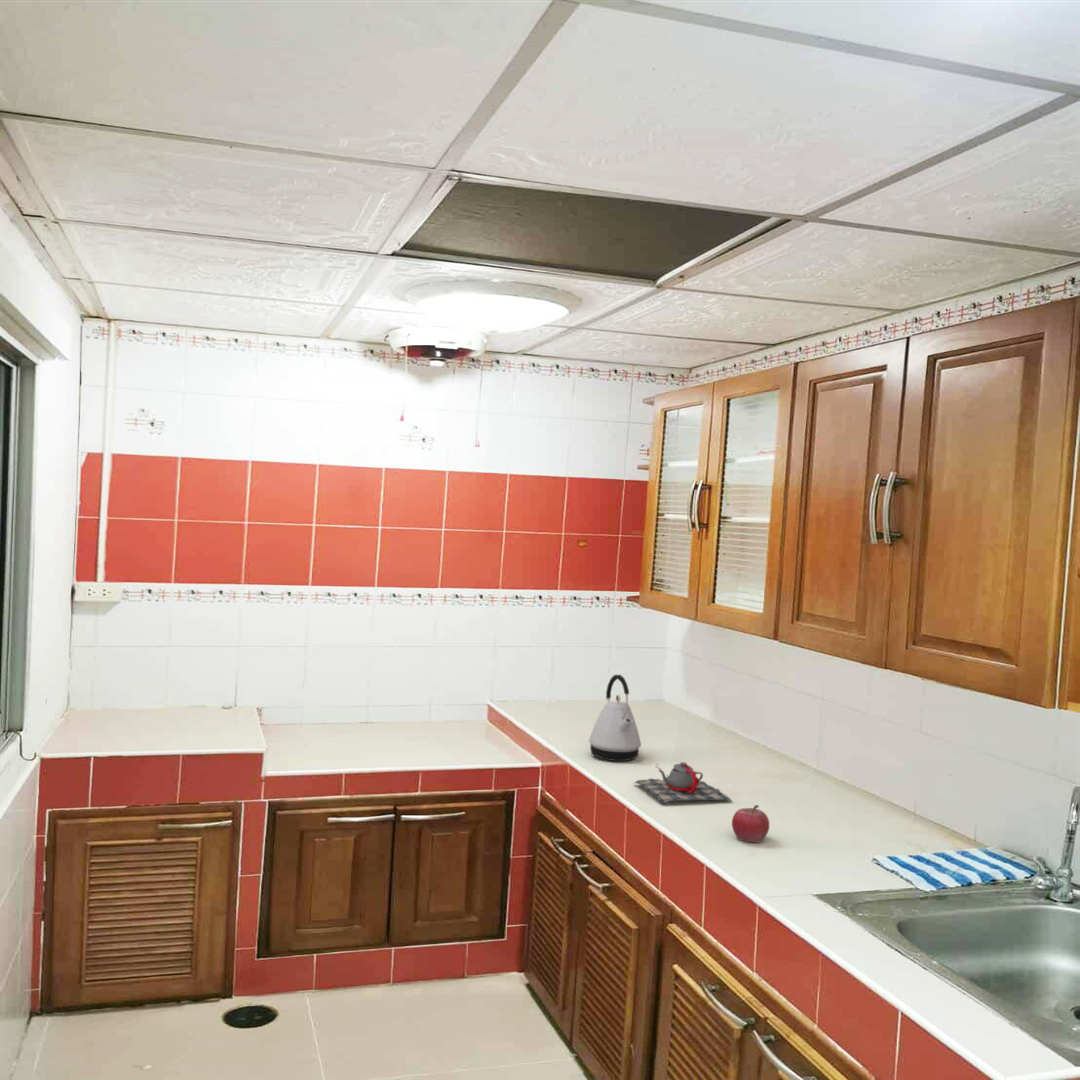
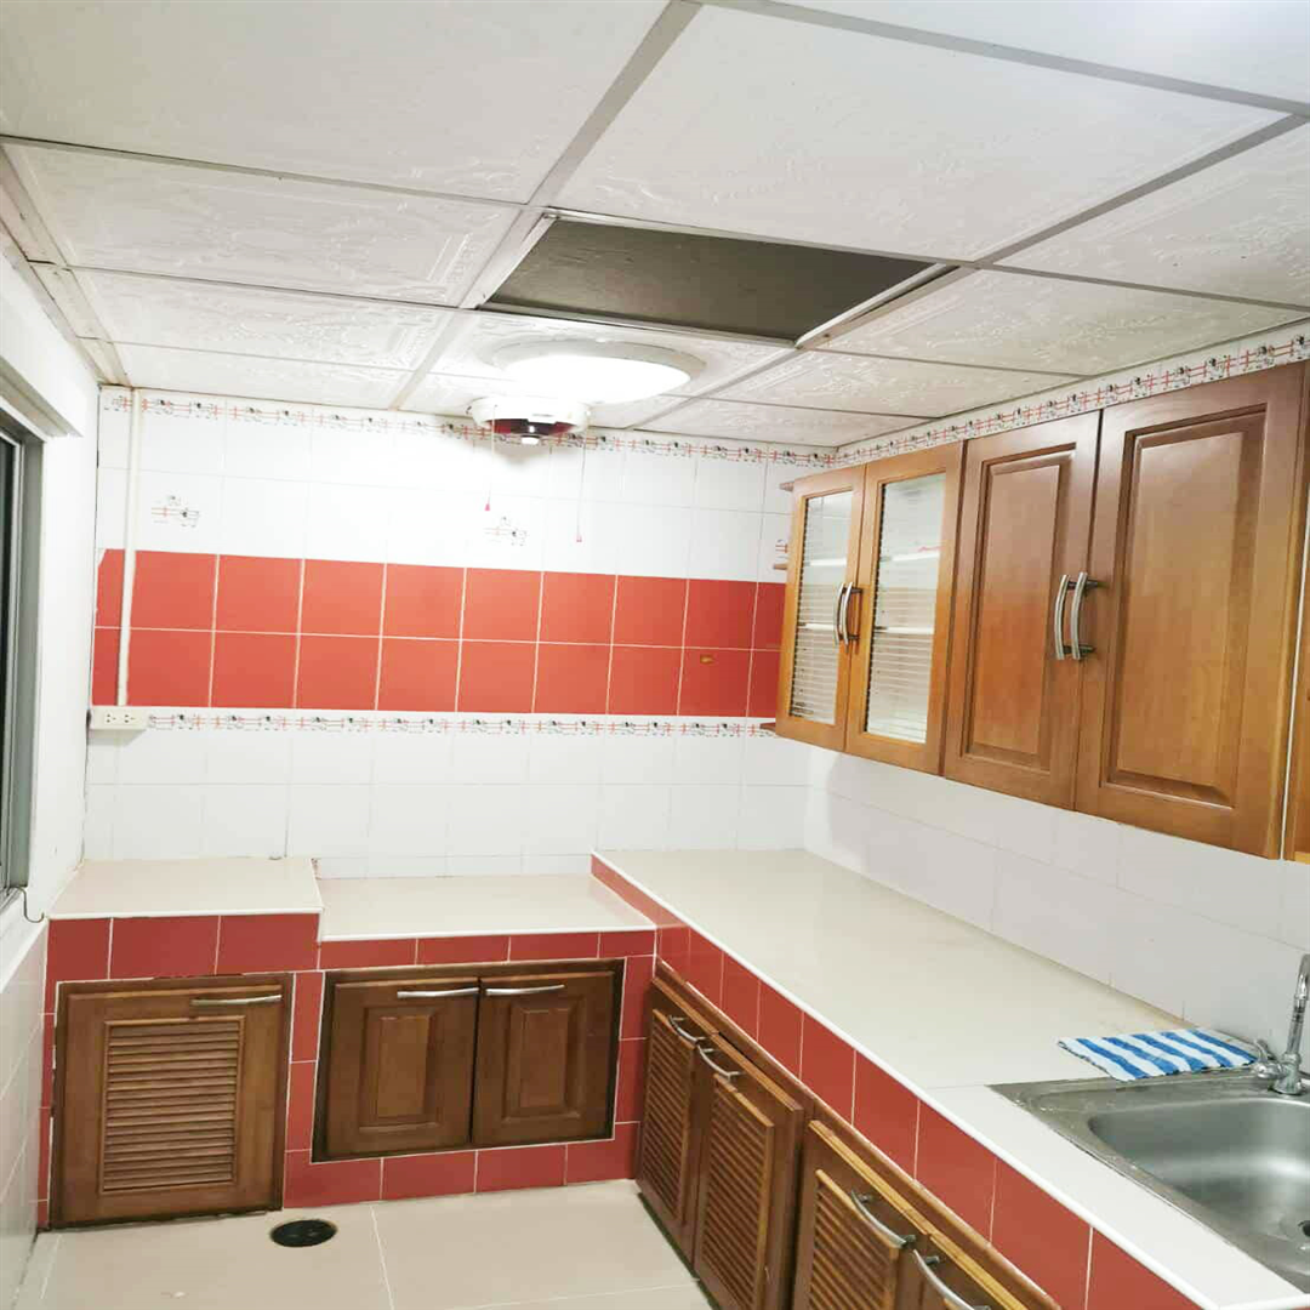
- fruit (750, 821)
- teapot (682, 777)
- kettle (617, 715)
